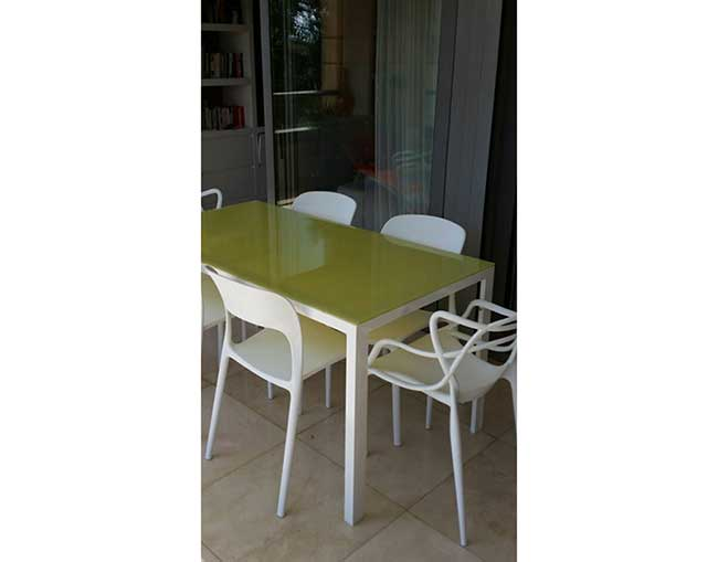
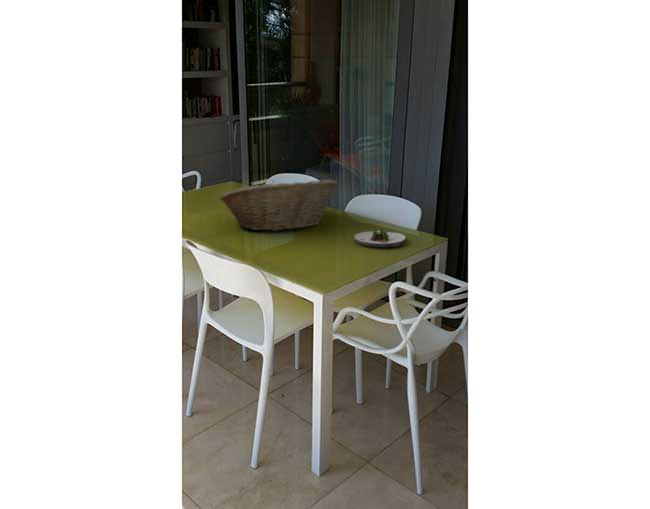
+ fruit basket (280, 200)
+ salad plate (379, 235)
